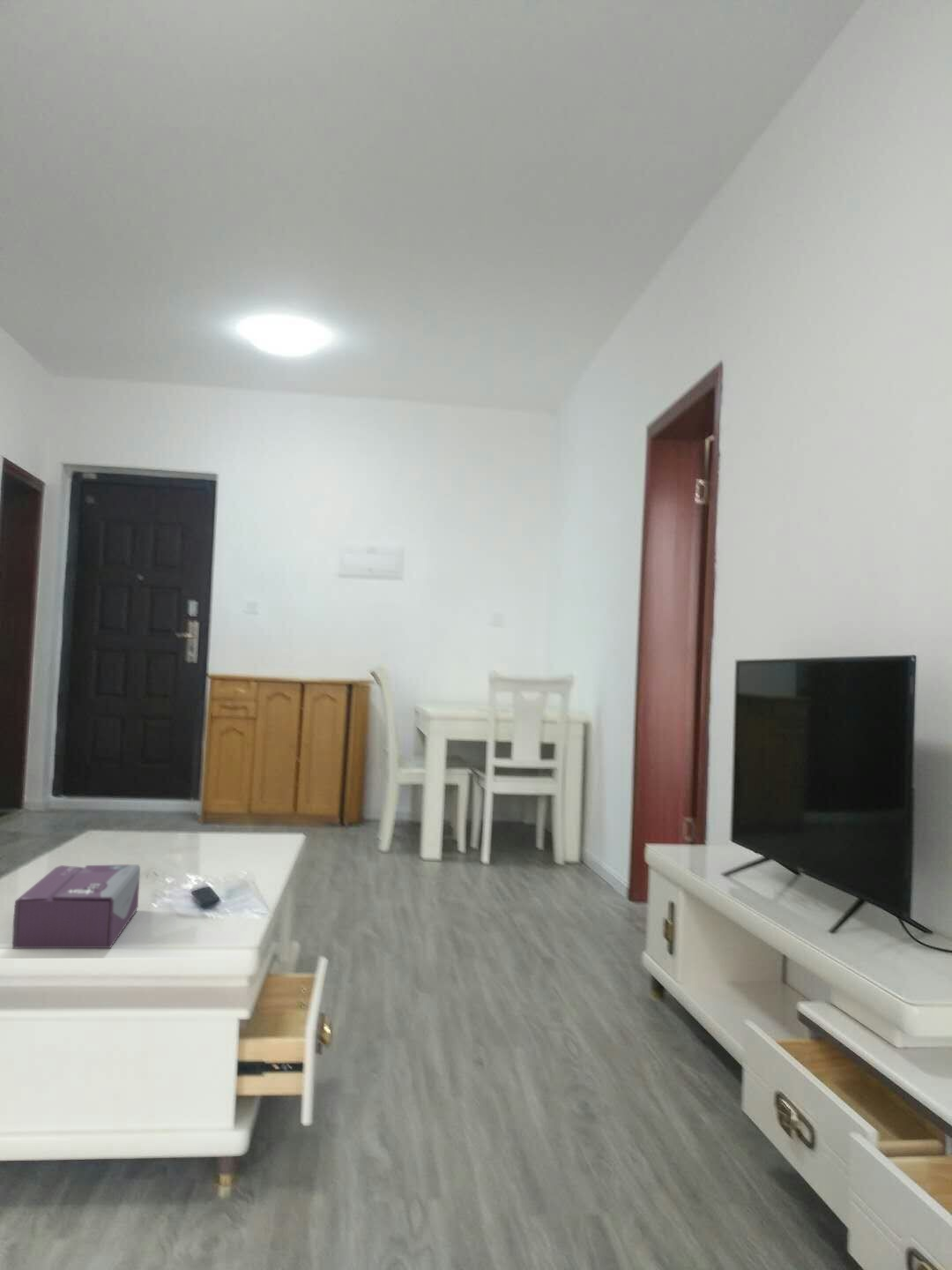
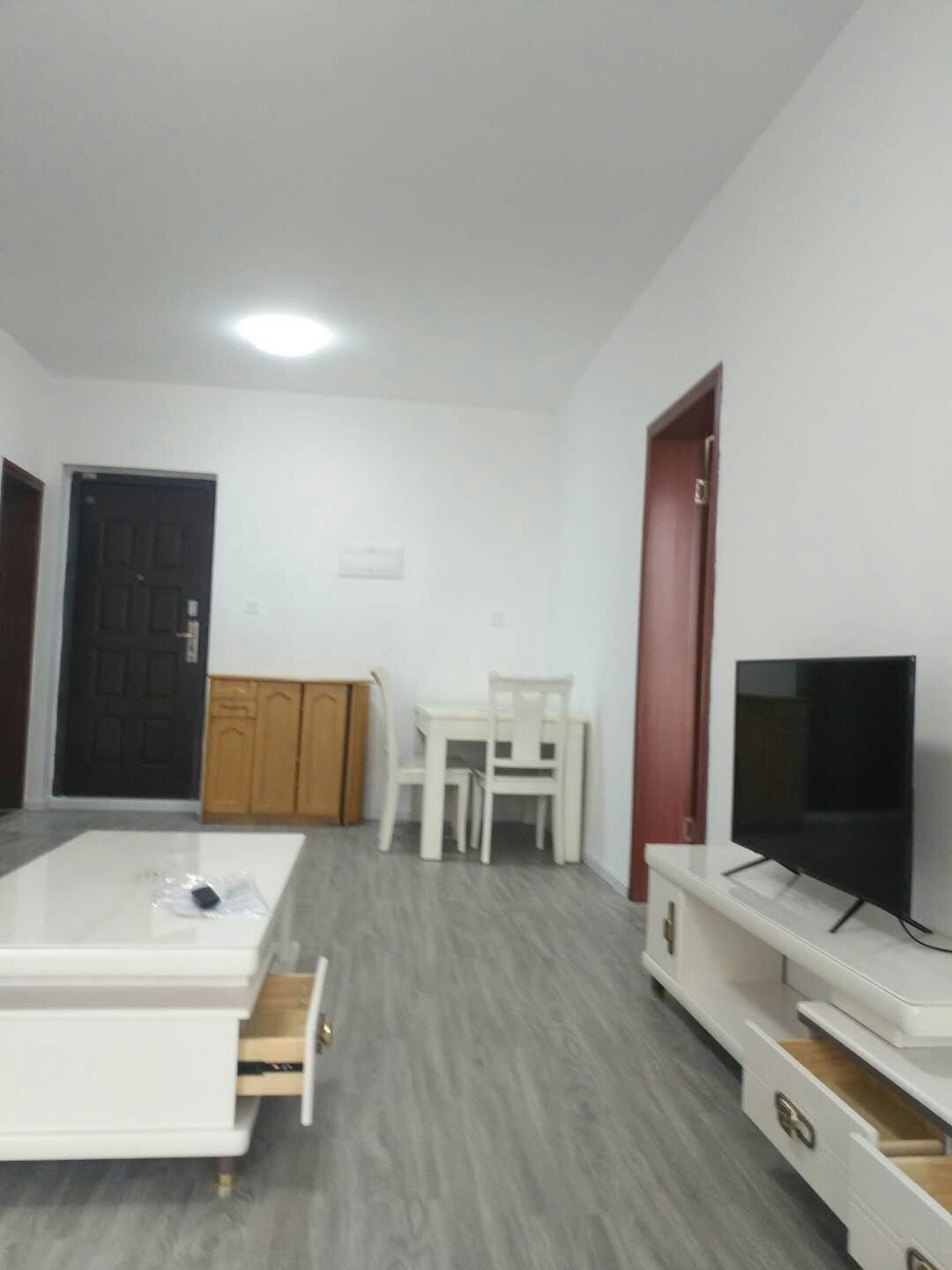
- tissue box (81, 902)
